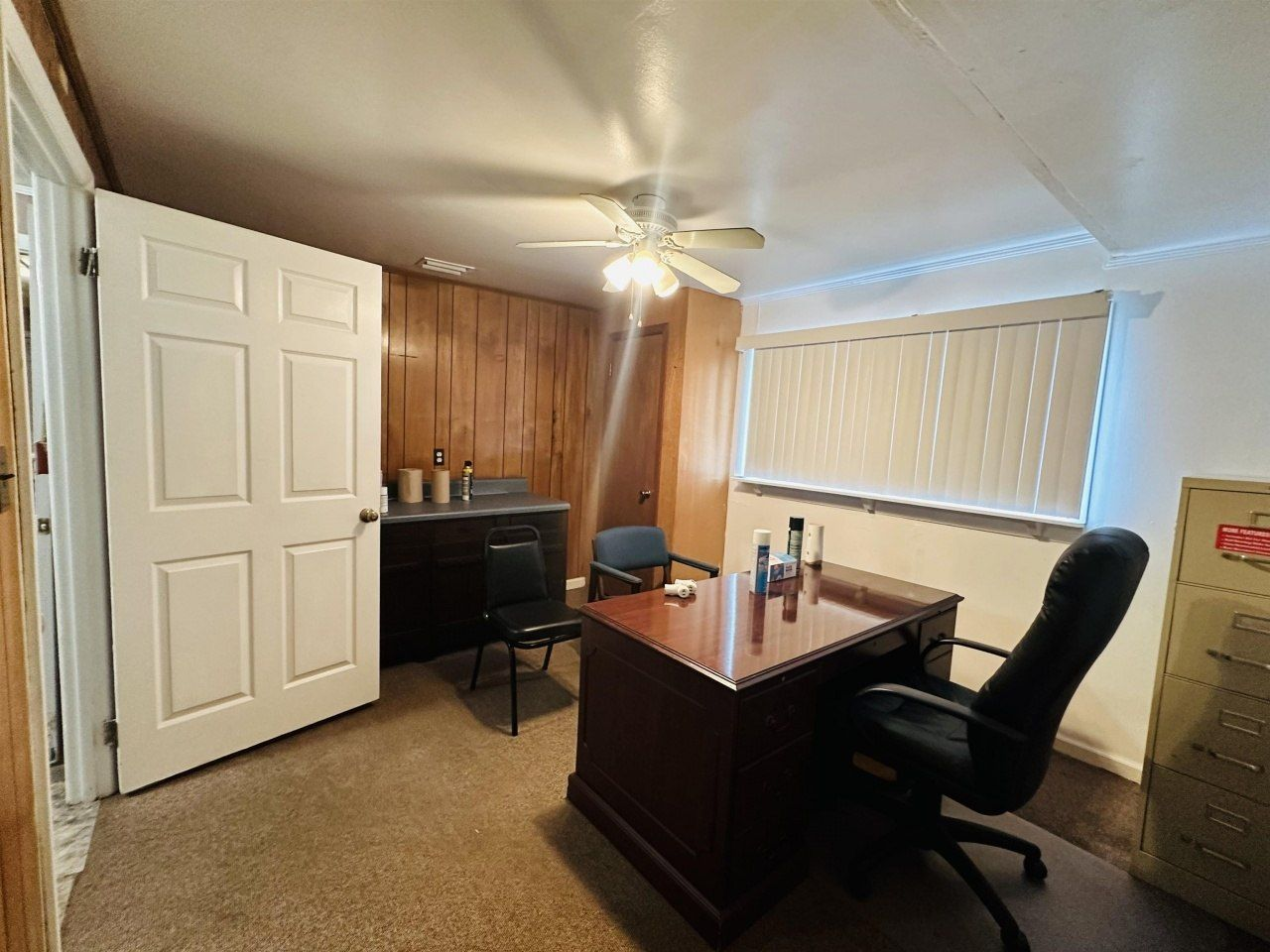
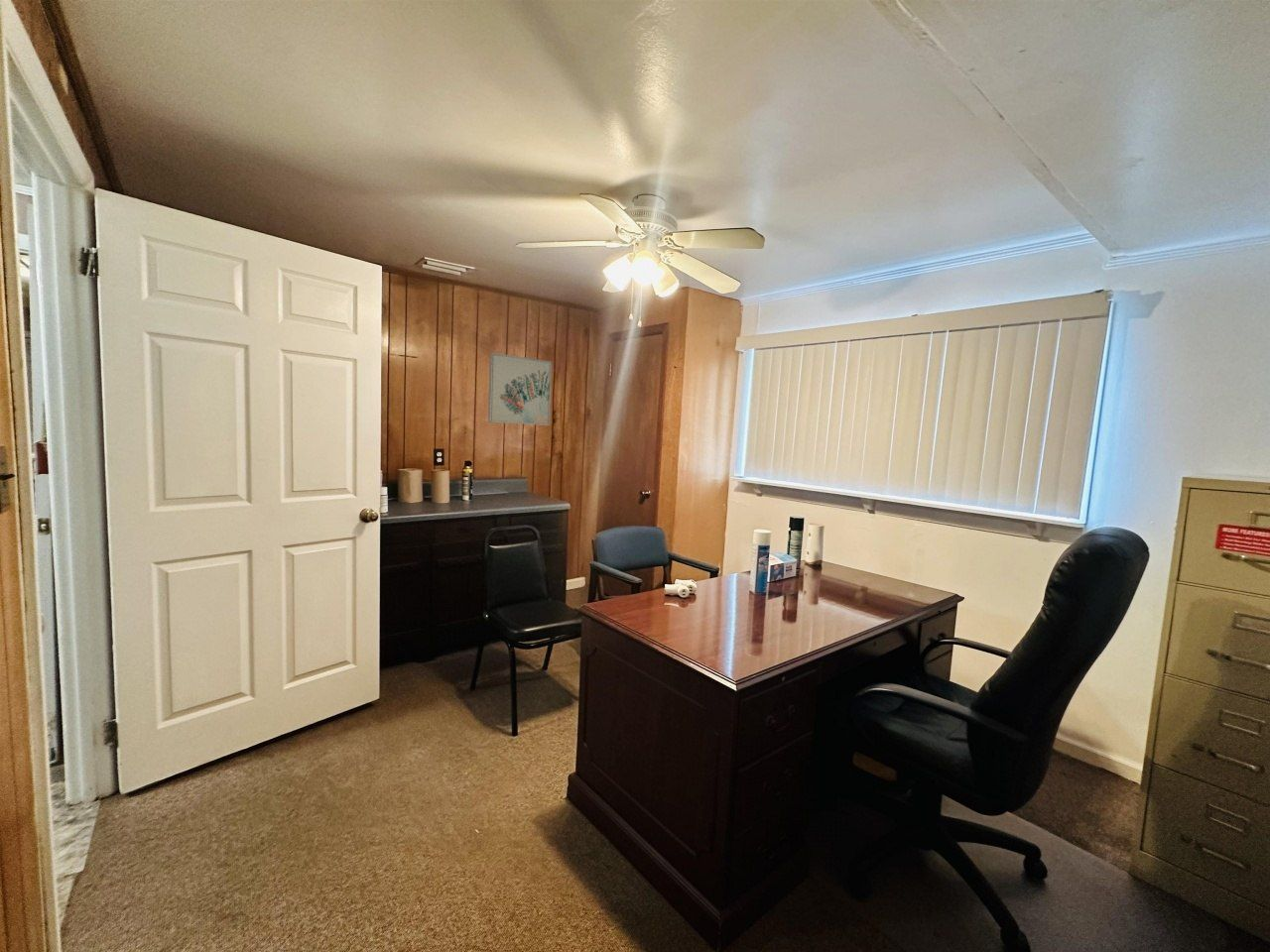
+ wall art (521, 391)
